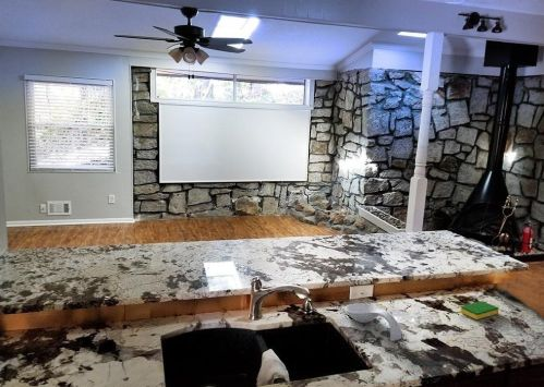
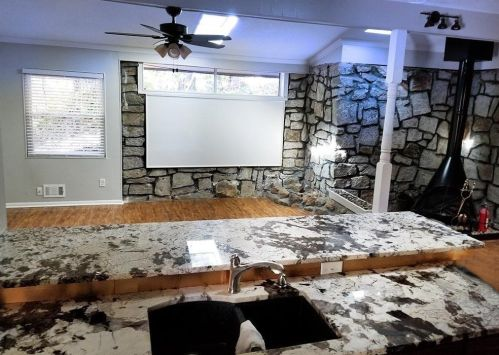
- spoon rest (373, 315)
- dish sponge (479, 310)
